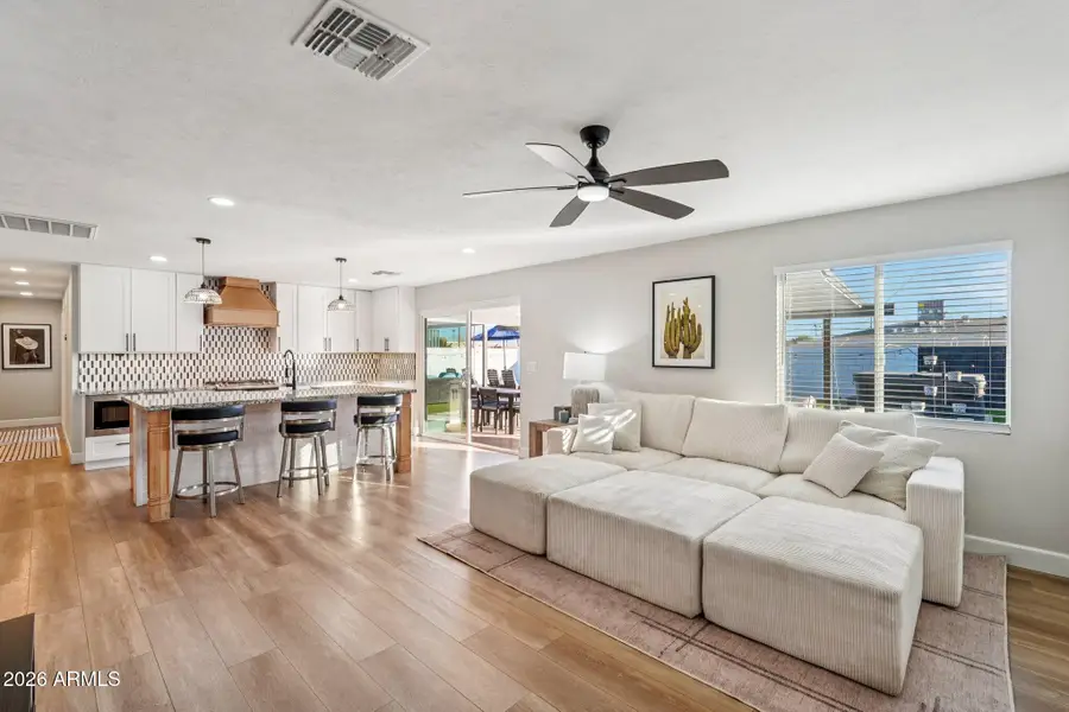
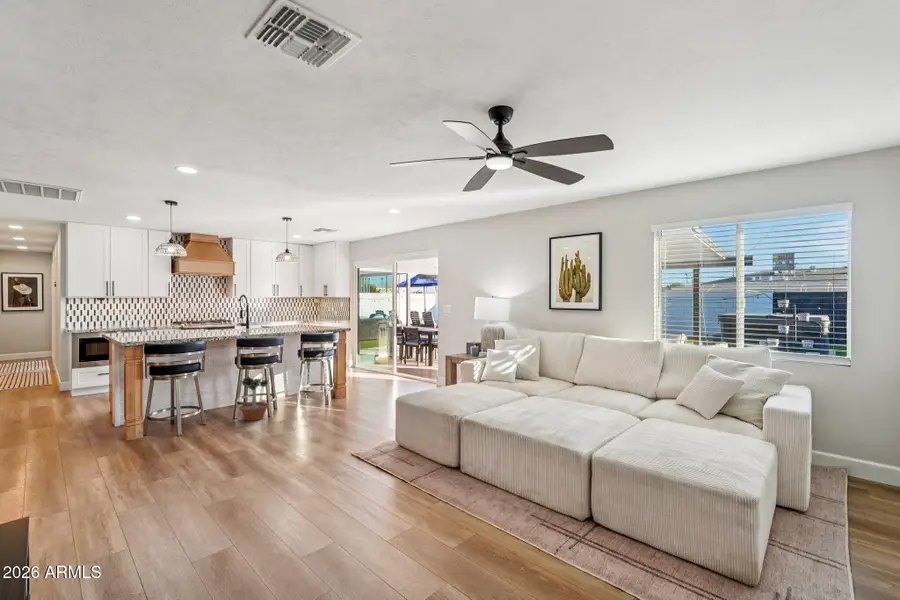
+ potted tree (254, 395)
